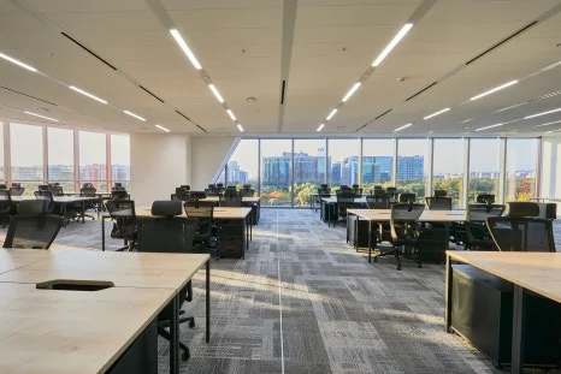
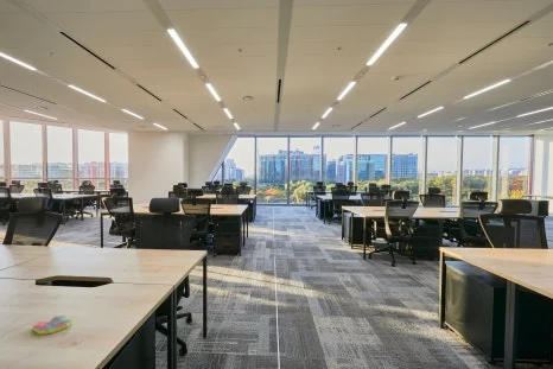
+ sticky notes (52, 324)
